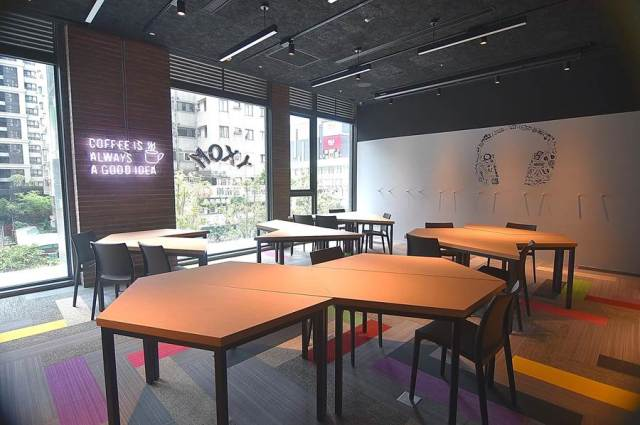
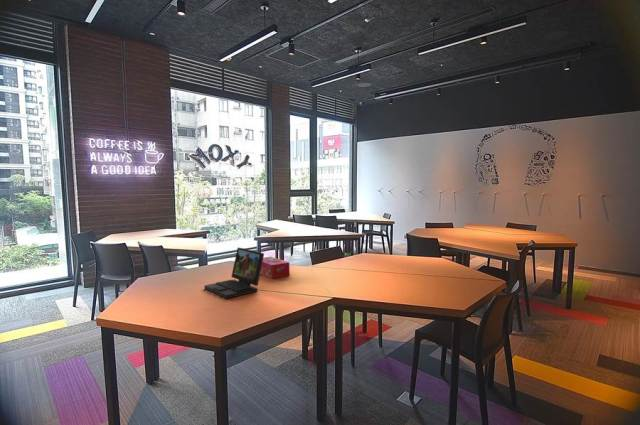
+ laptop (234, 270)
+ tissue box (271, 266)
